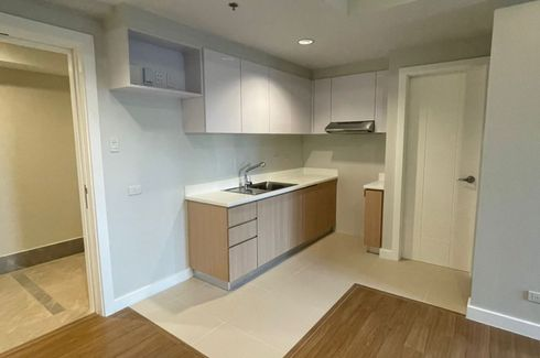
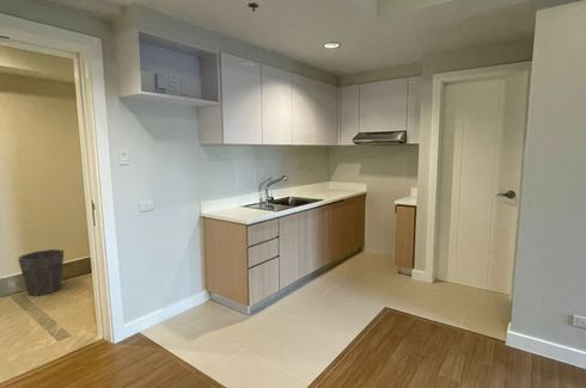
+ waste bin (43, 272)
